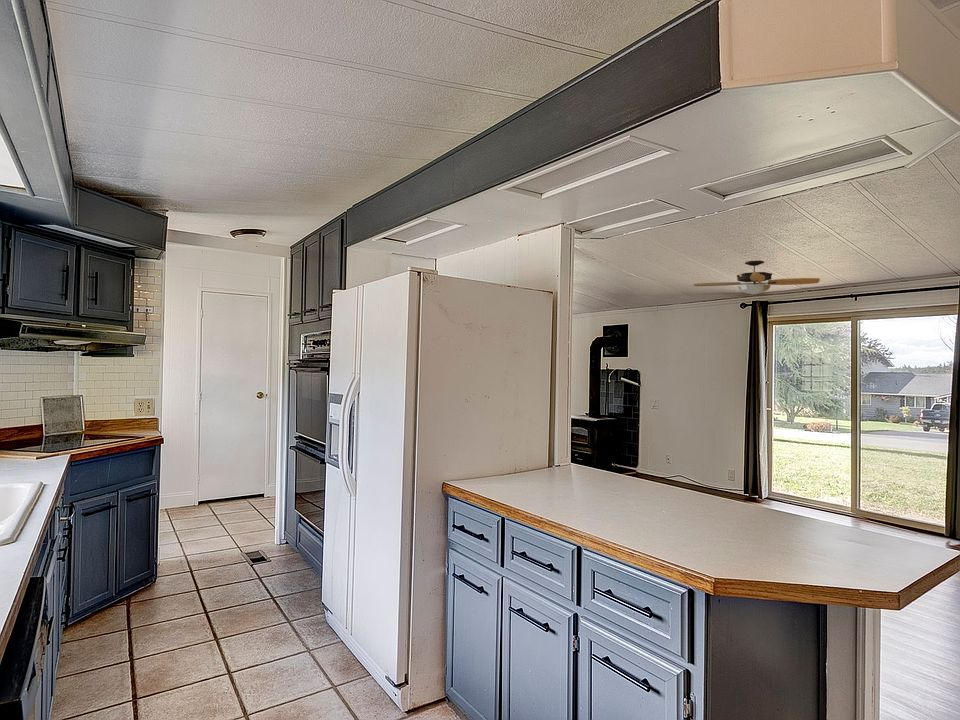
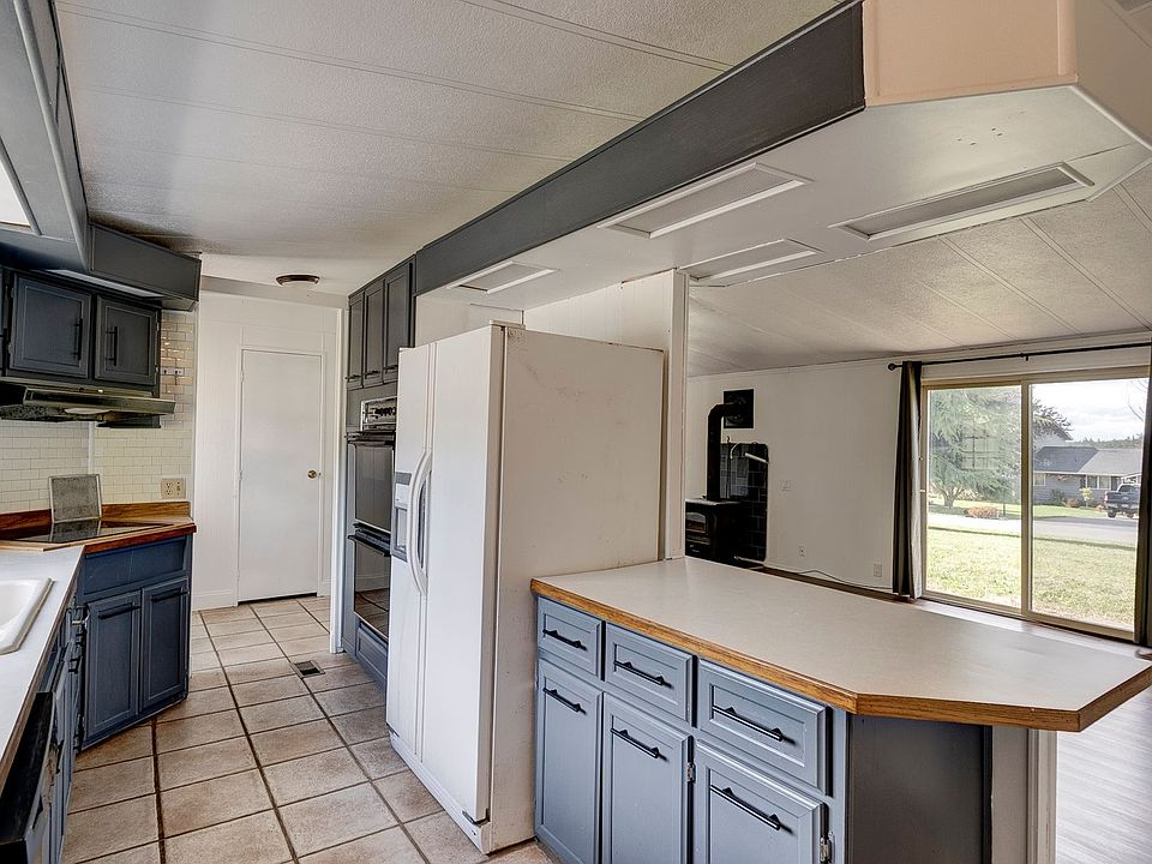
- ceiling fan (754, 278)
